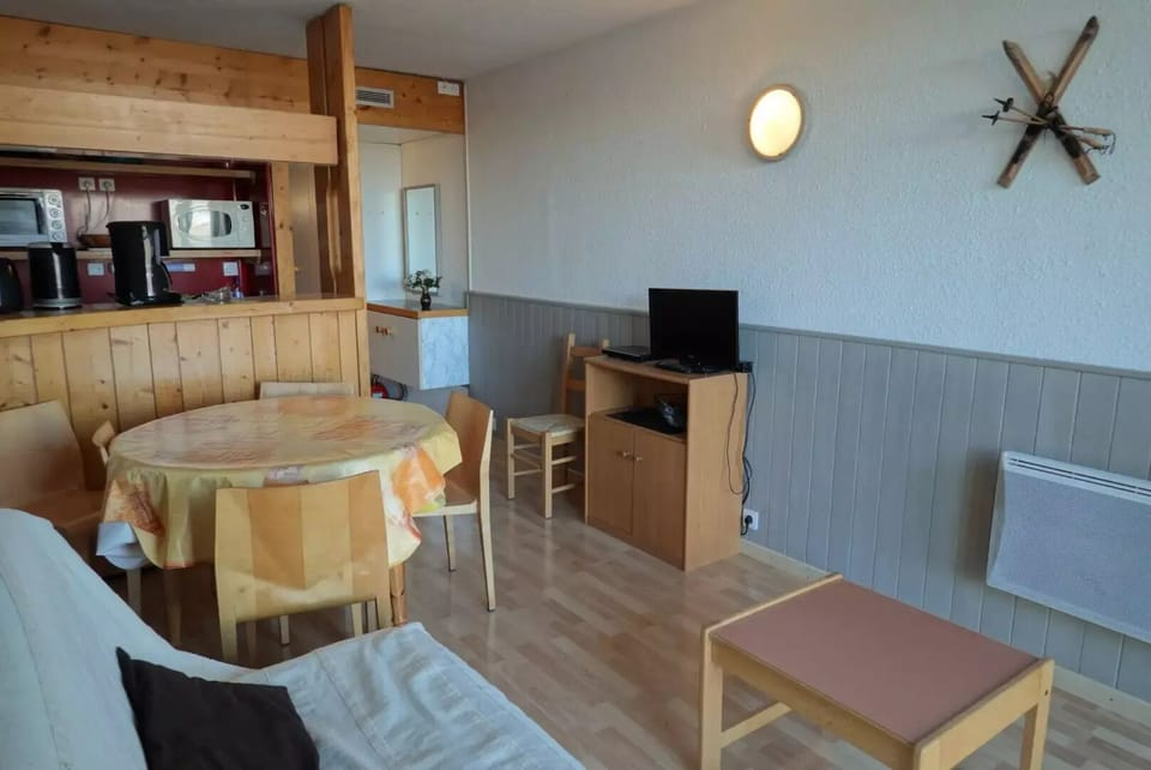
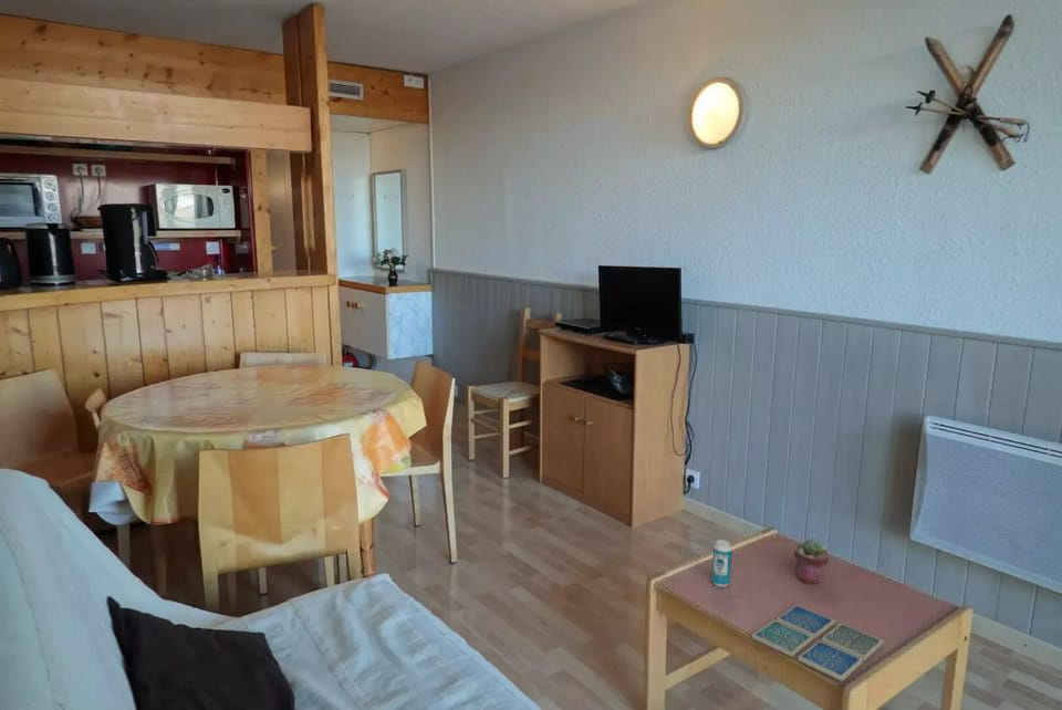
+ beverage can (721, 563)
+ potted succulent (811, 558)
+ drink coaster (815, 638)
